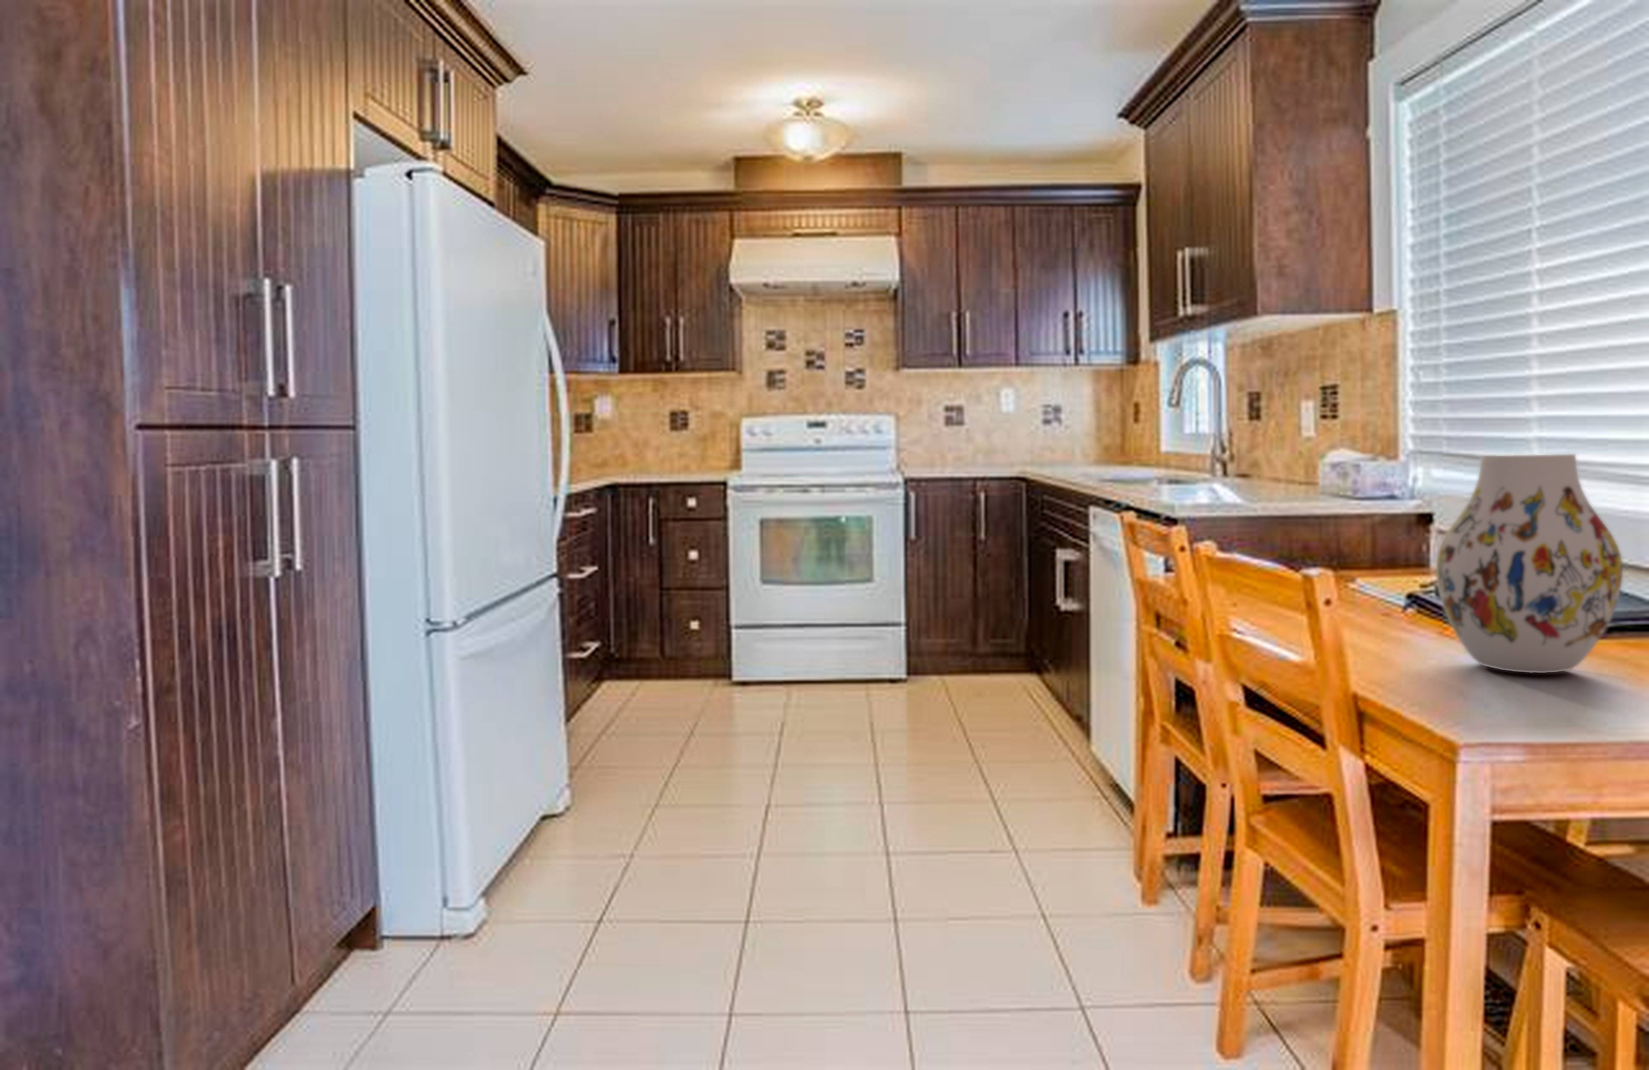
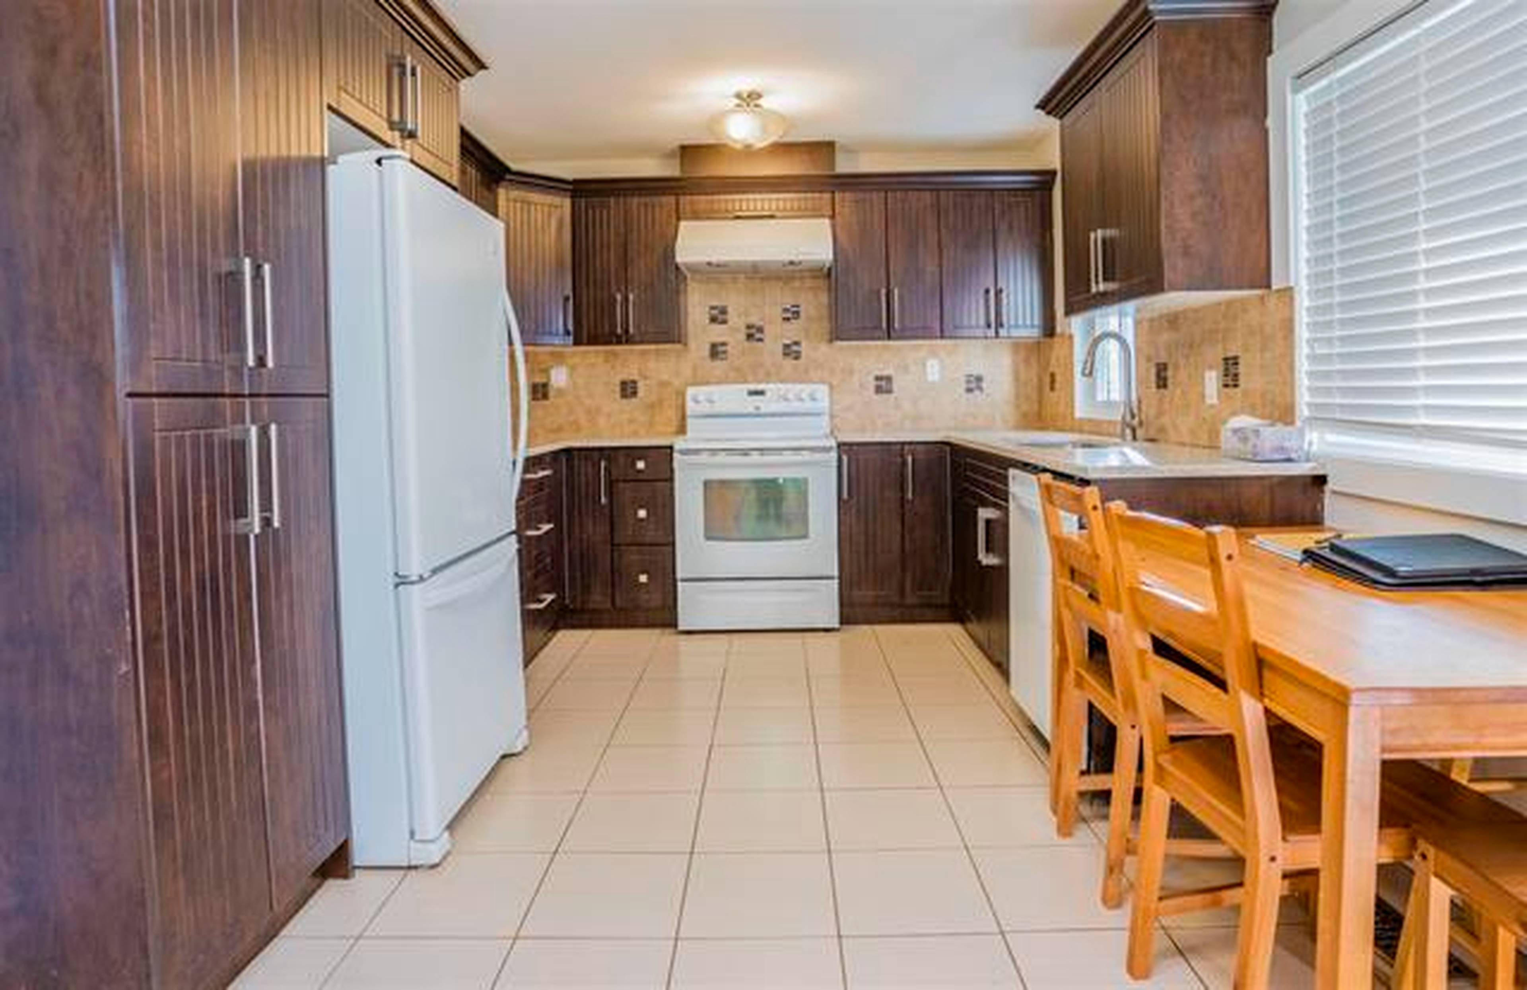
- vase (1525, 563)
